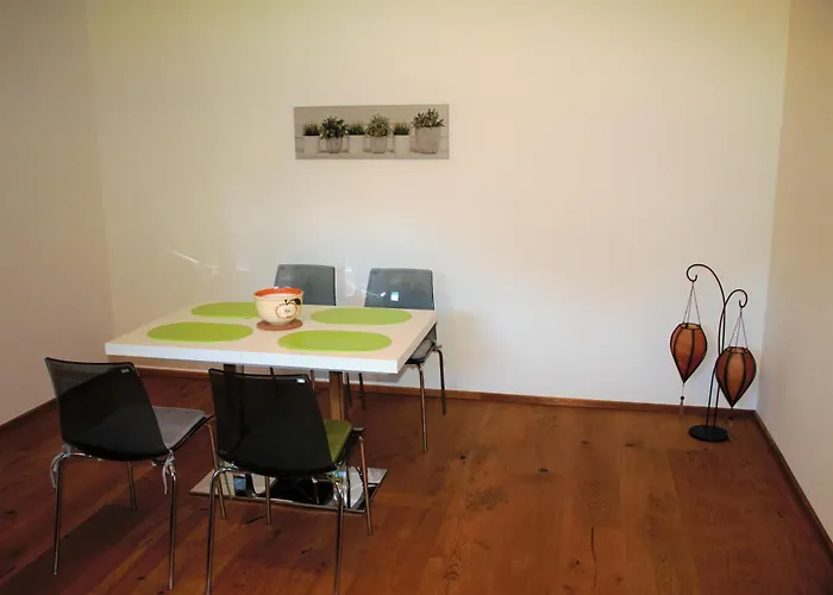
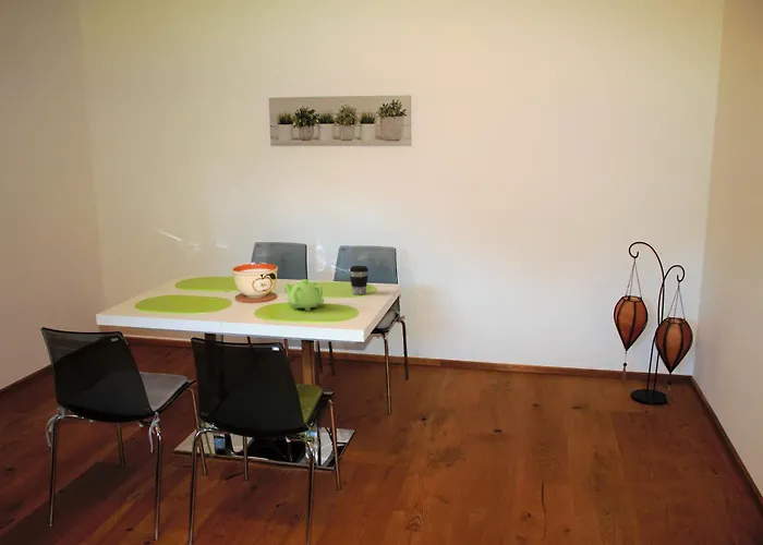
+ coffee cup (359, 280)
+ teapot (304, 293)
